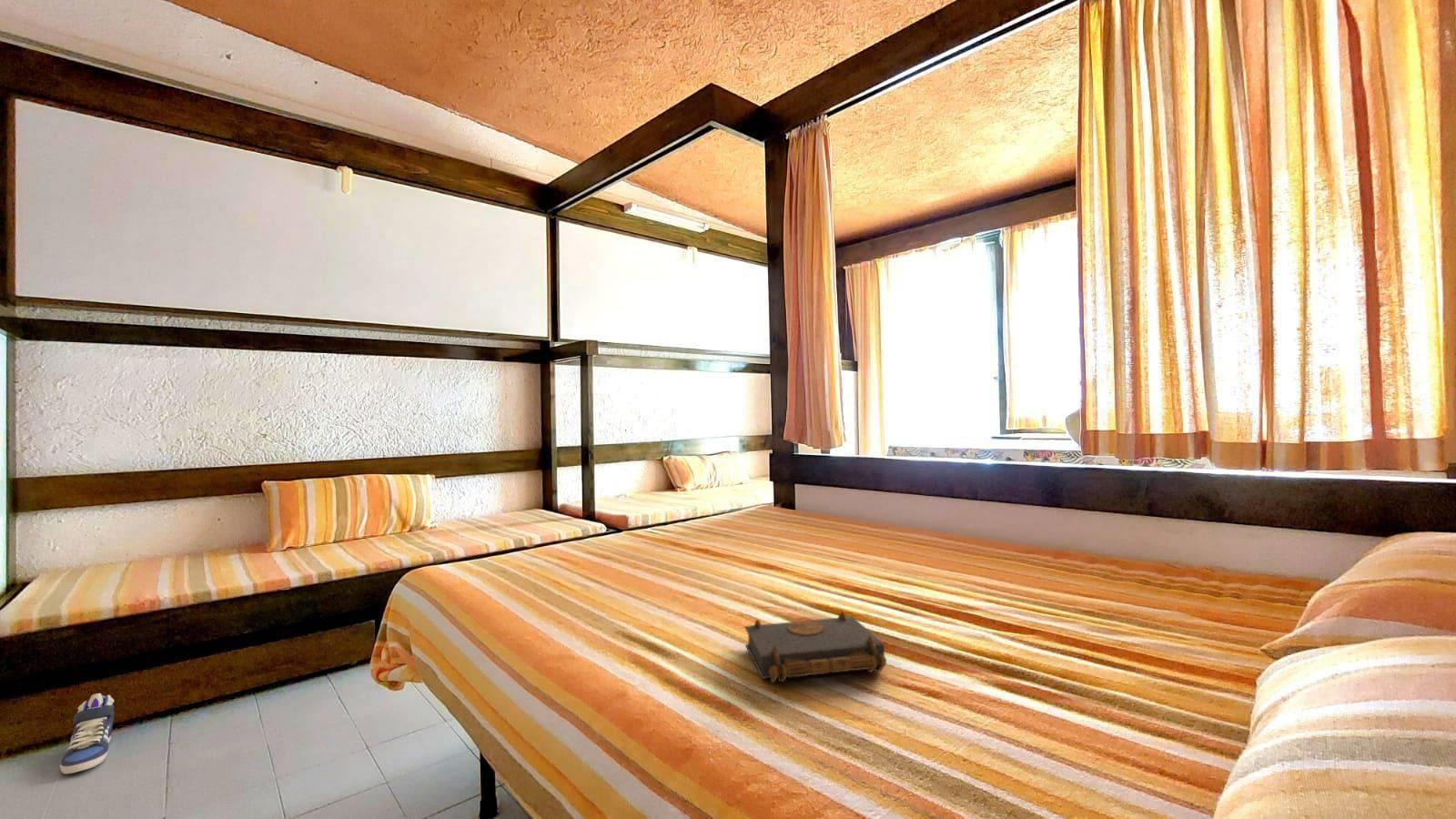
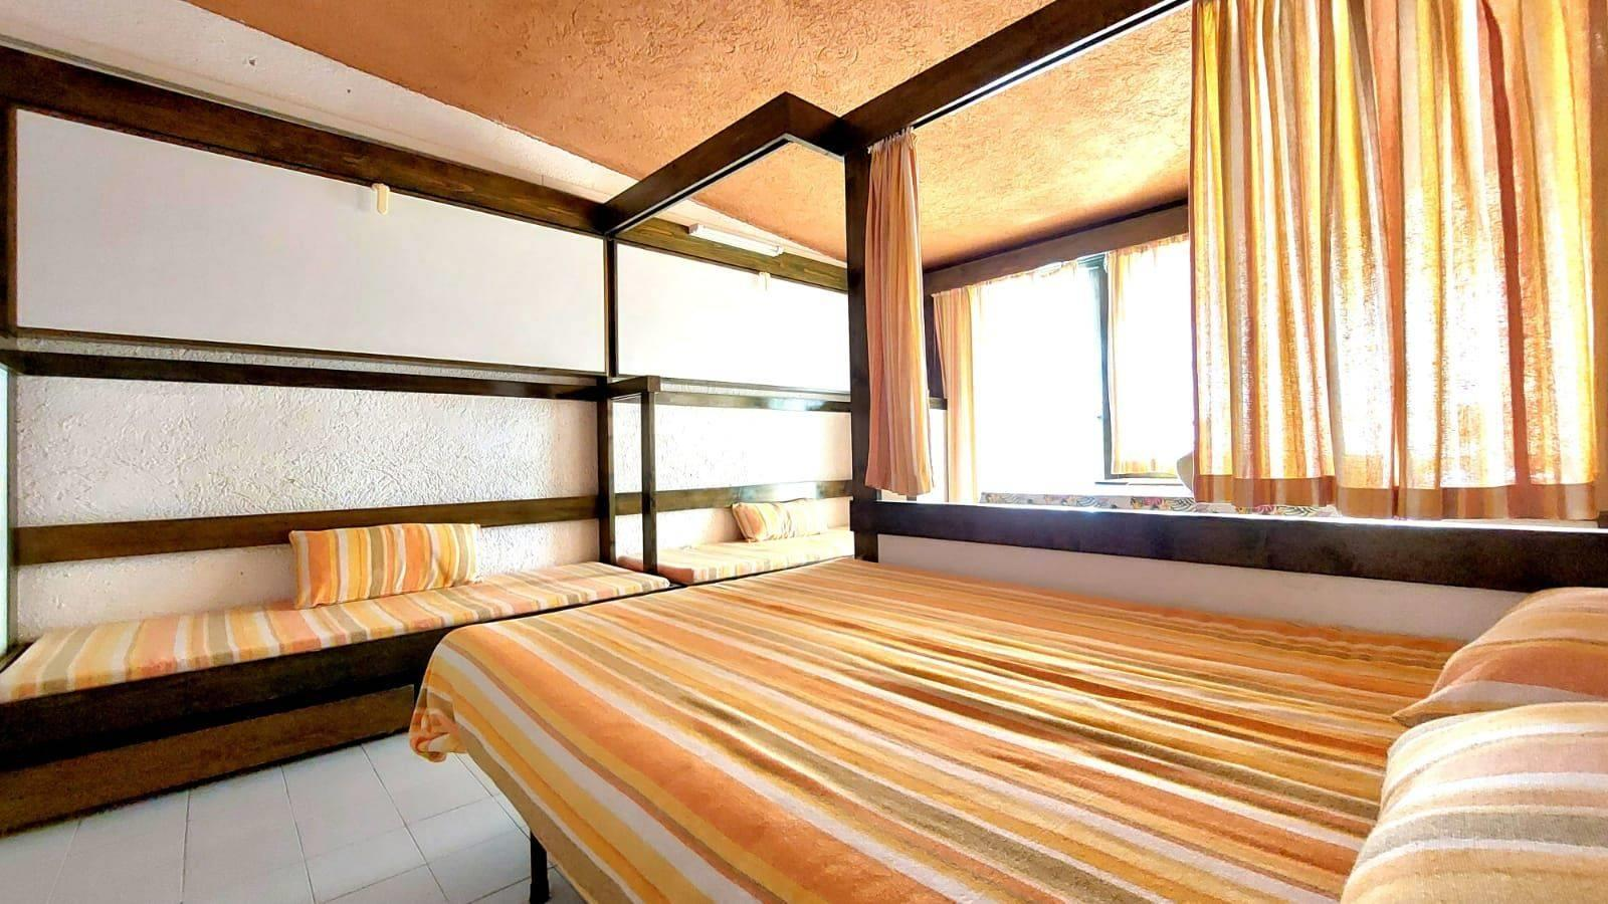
- book (812, 643)
- sneaker (87, 727)
